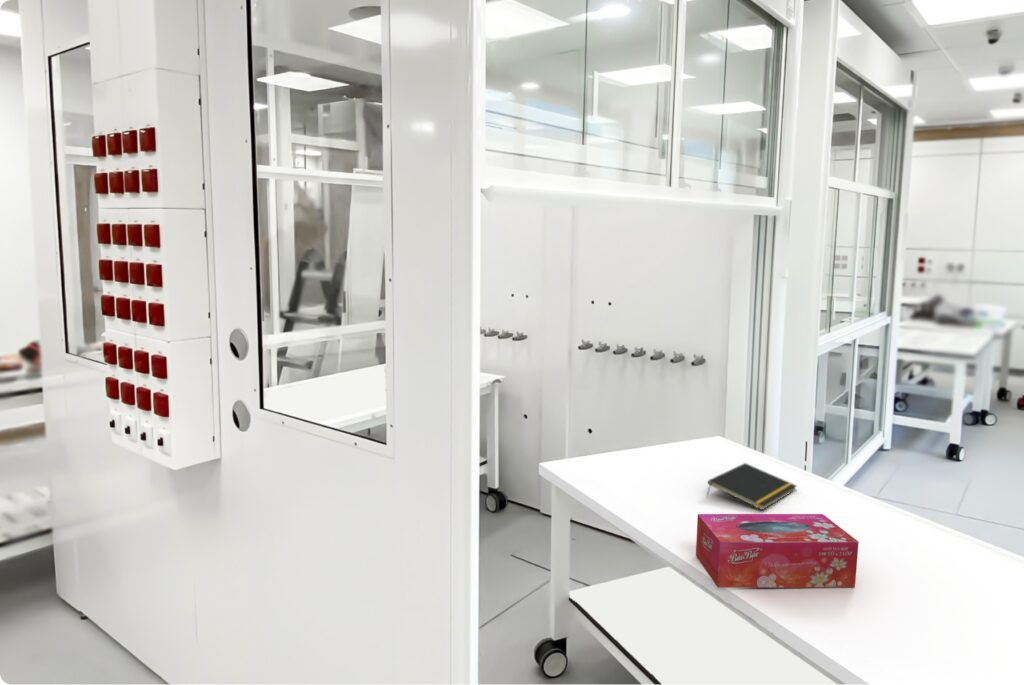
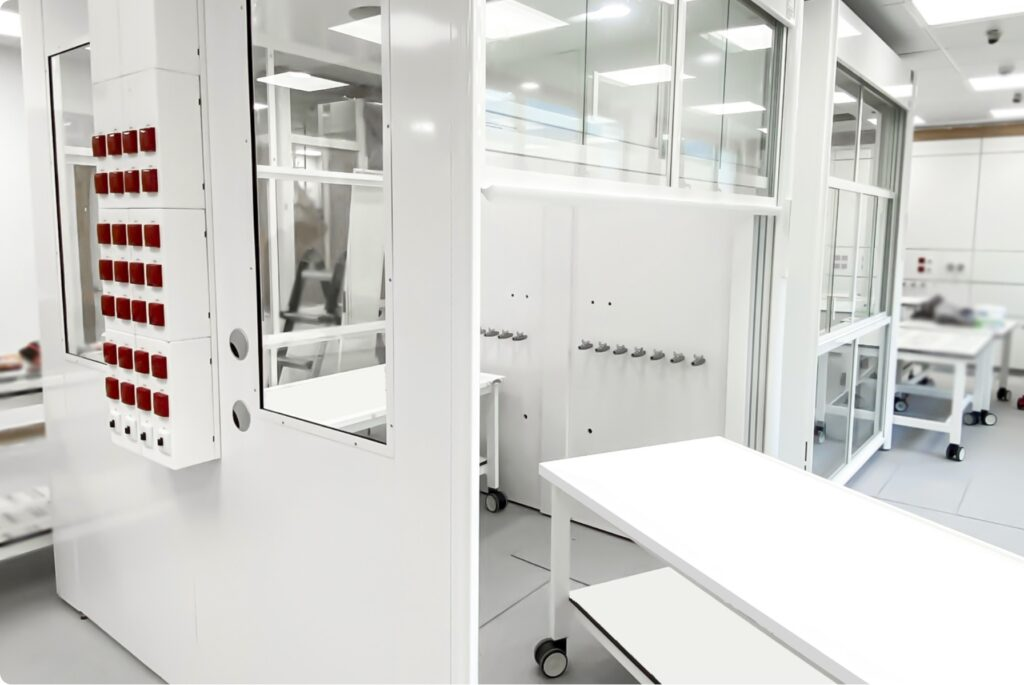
- tissue box (772, 548)
- notepad (753, 484)
